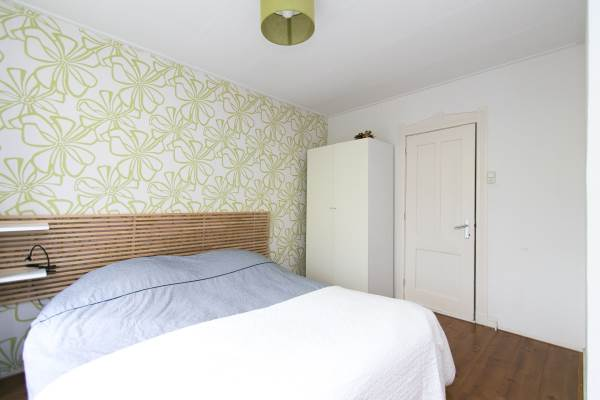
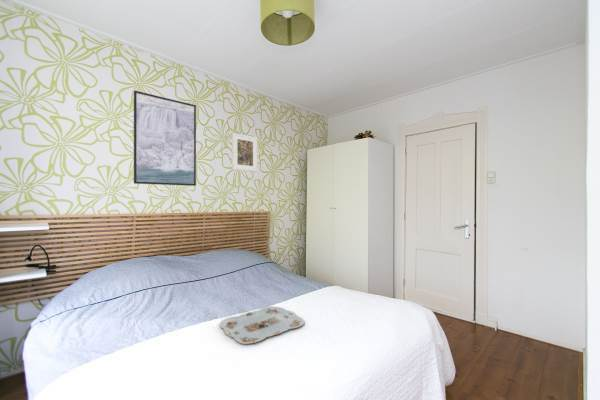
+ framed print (245, 152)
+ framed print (167, 141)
+ serving tray (262, 323)
